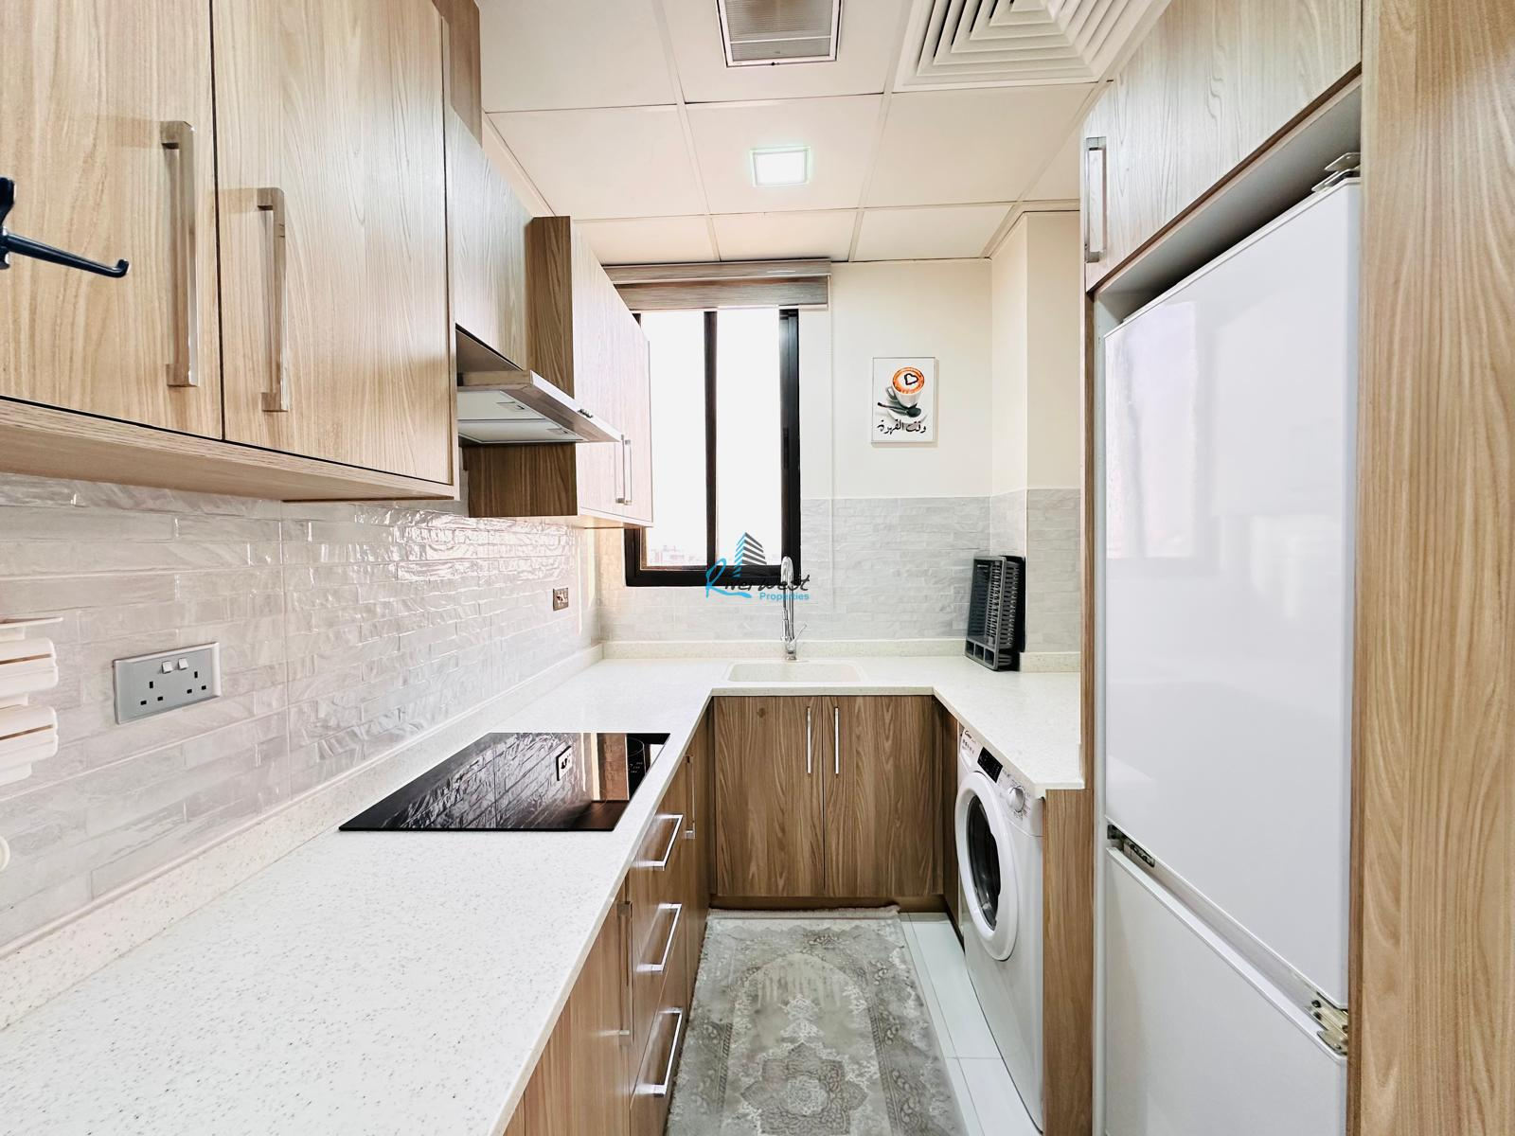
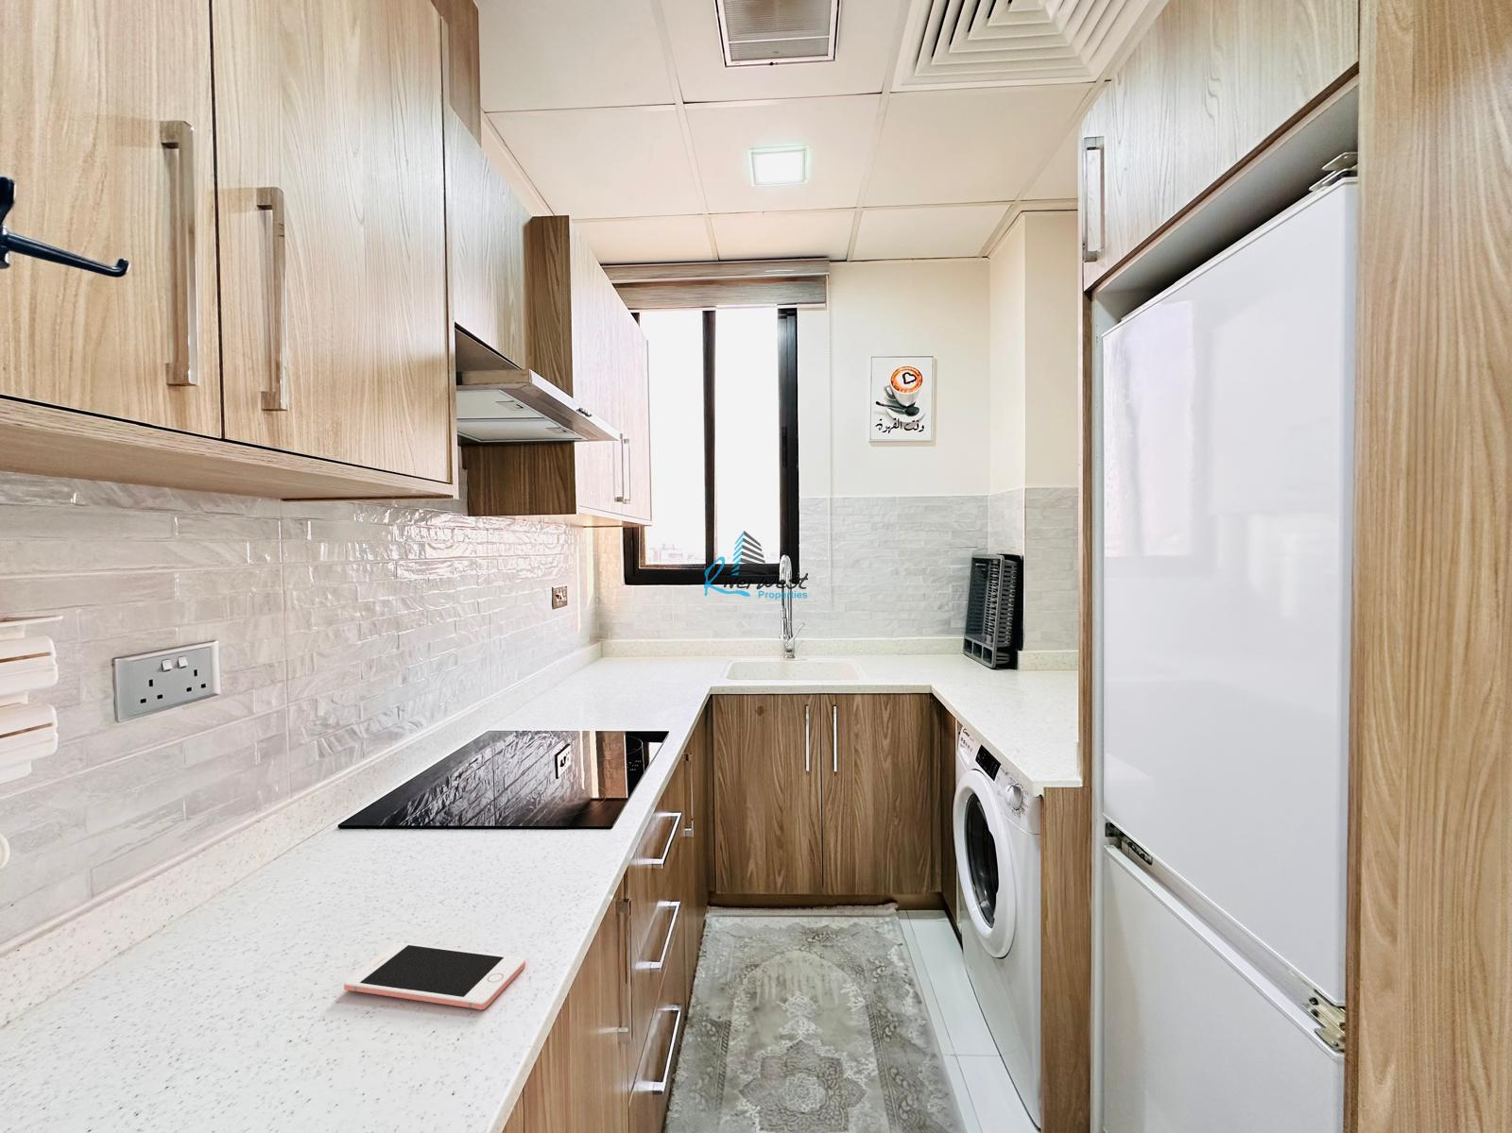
+ cell phone (437, 974)
